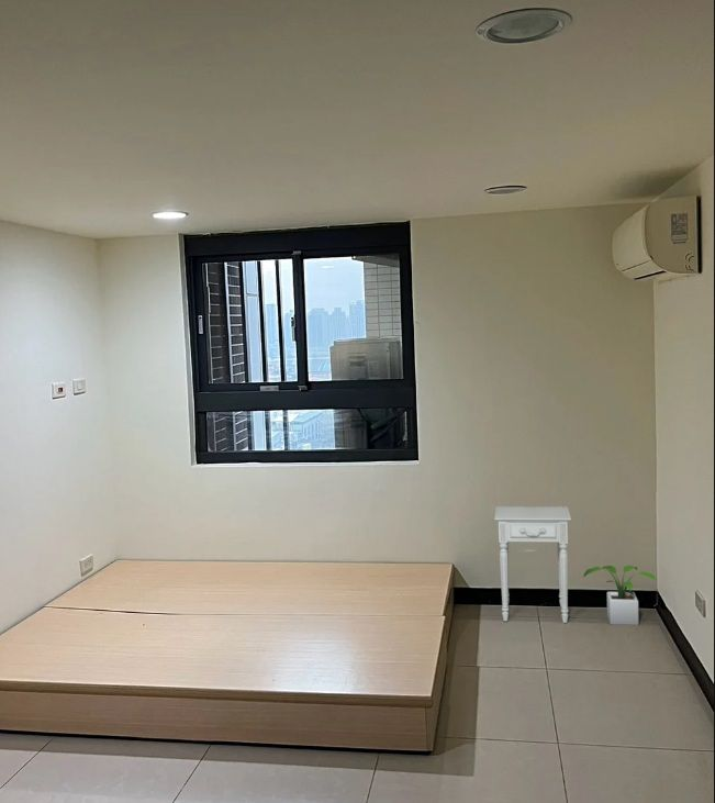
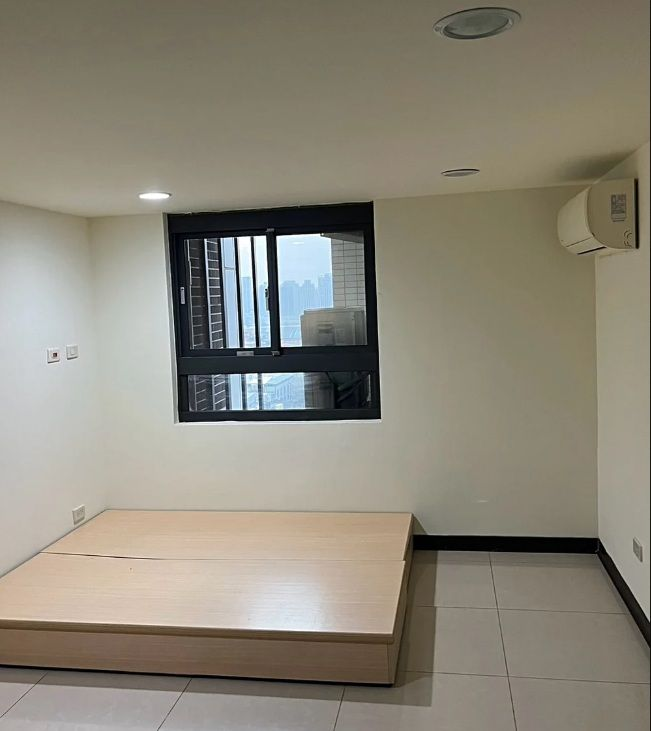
- nightstand (533, 540)
- potted plant (617, 592)
